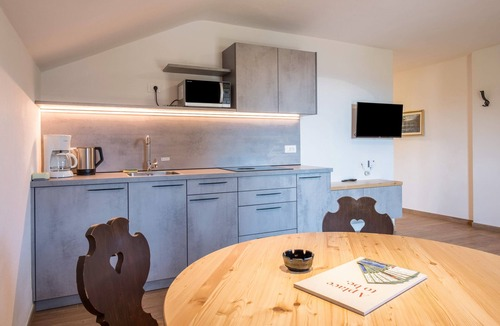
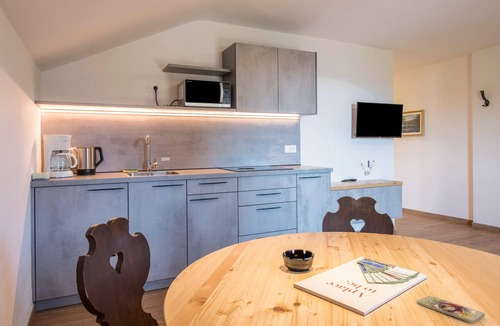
+ smartphone (449, 308)
